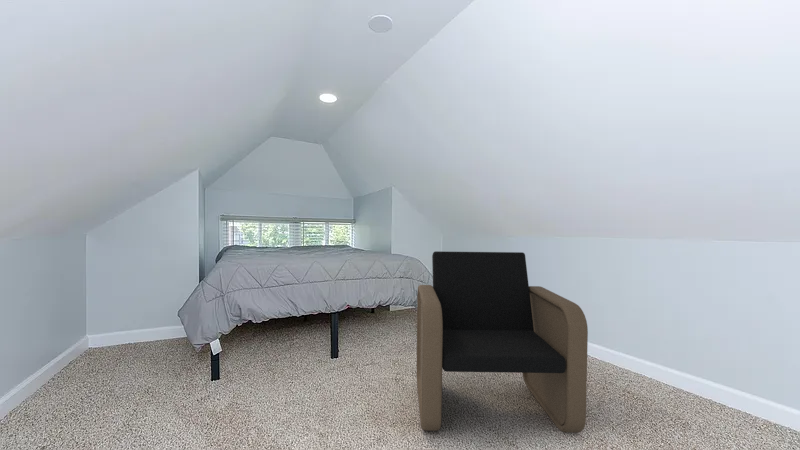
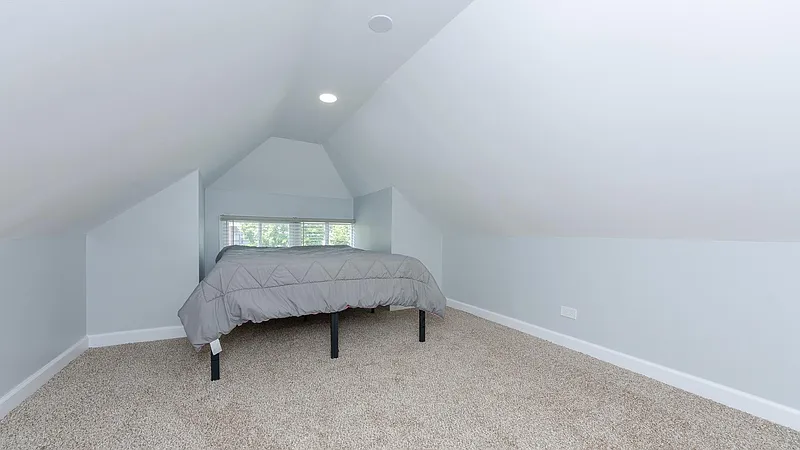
- armchair (488, 331)
